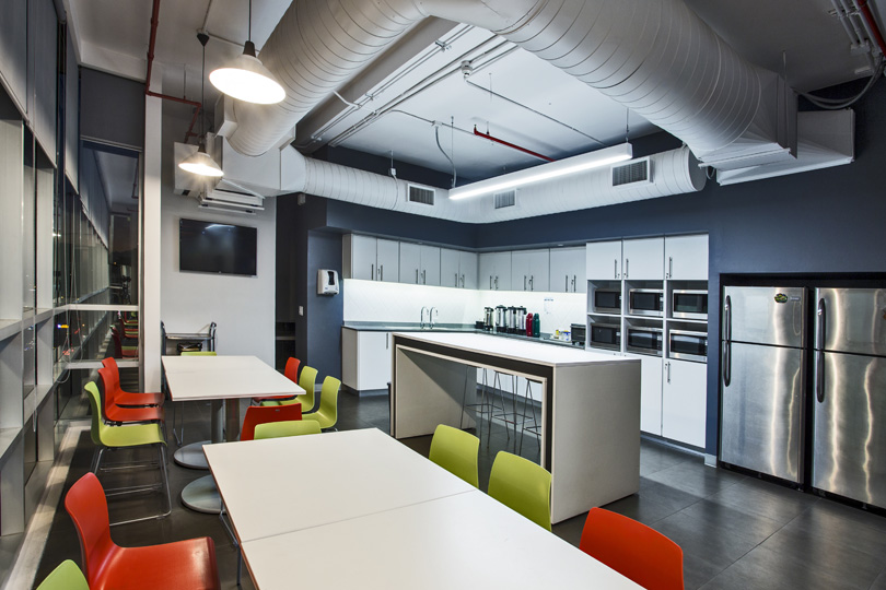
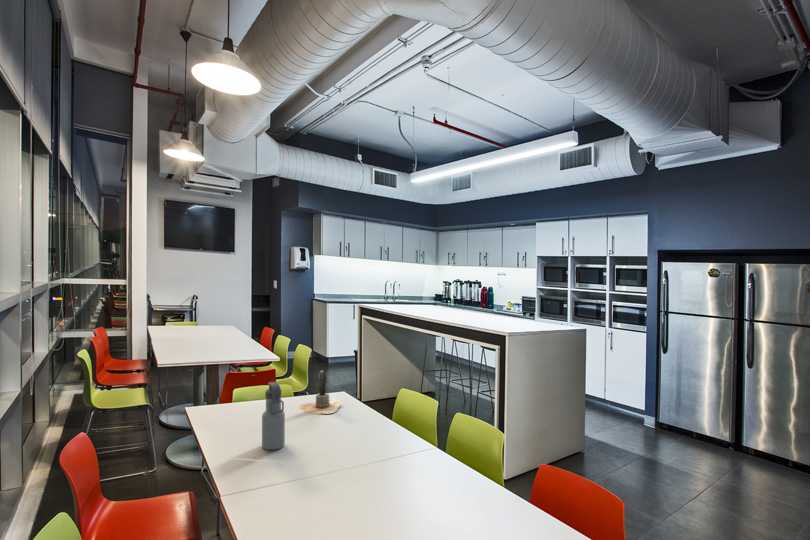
+ potted cactus (319, 389)
+ water bottle (273, 415)
